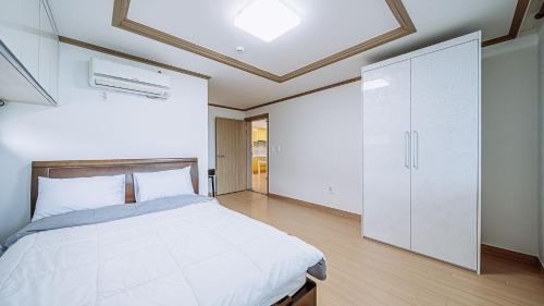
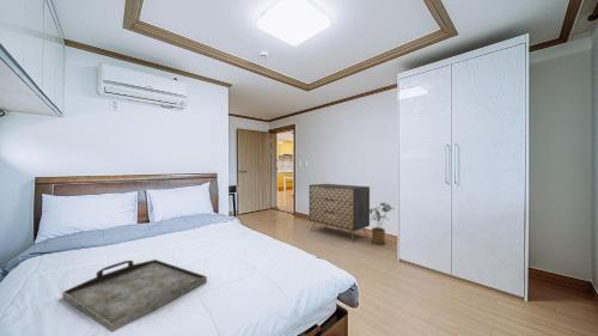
+ house plant (378, 222)
+ serving tray (139, 281)
+ dresser (337, 209)
